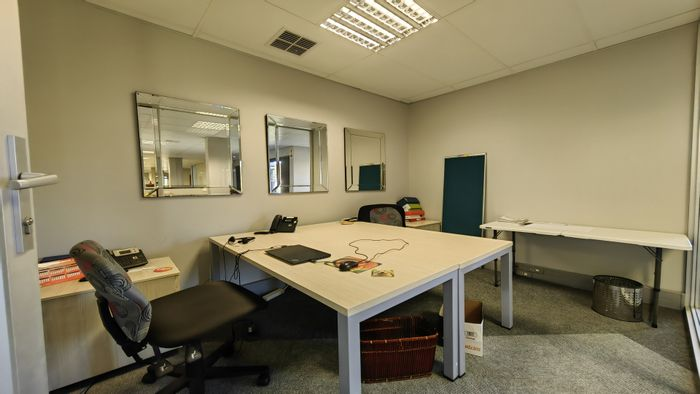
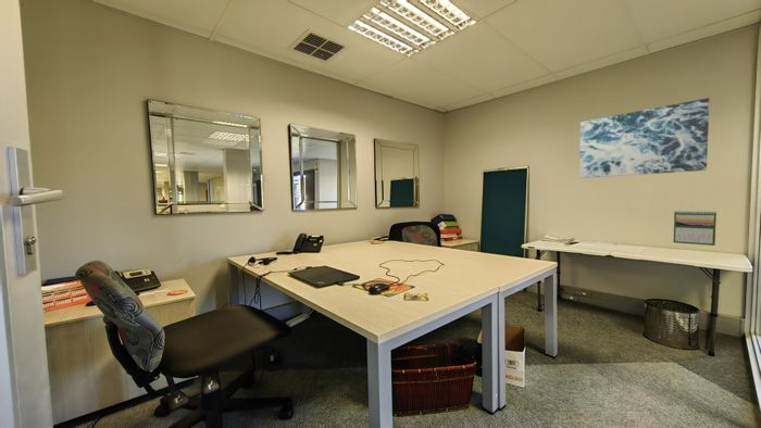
+ calendar (694, 227)
+ wall art (636, 143)
